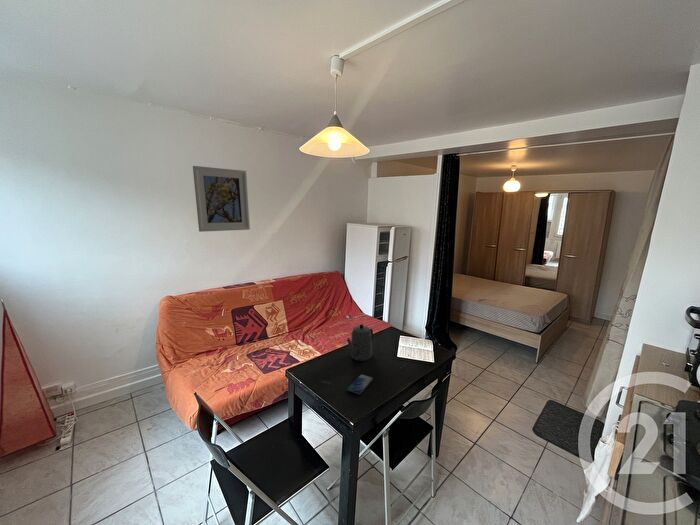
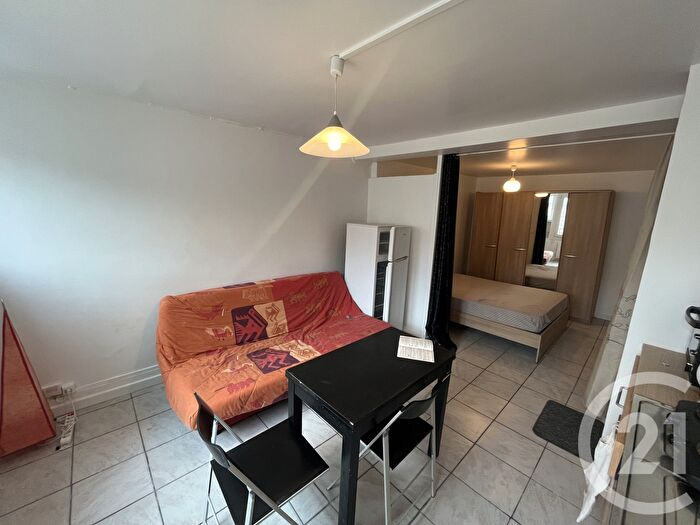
- smartphone (360, 383)
- teapot (360, 340)
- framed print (223, 200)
